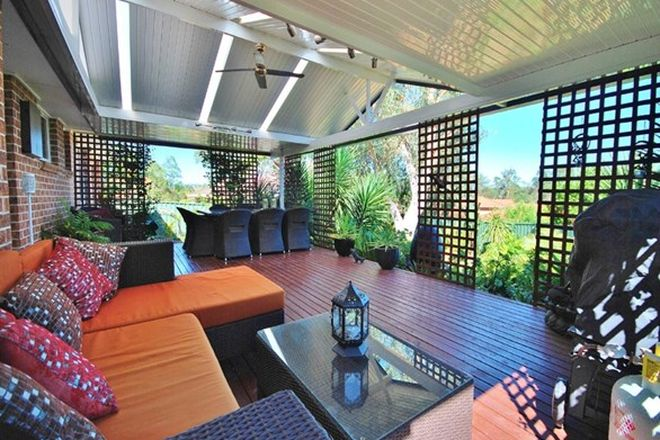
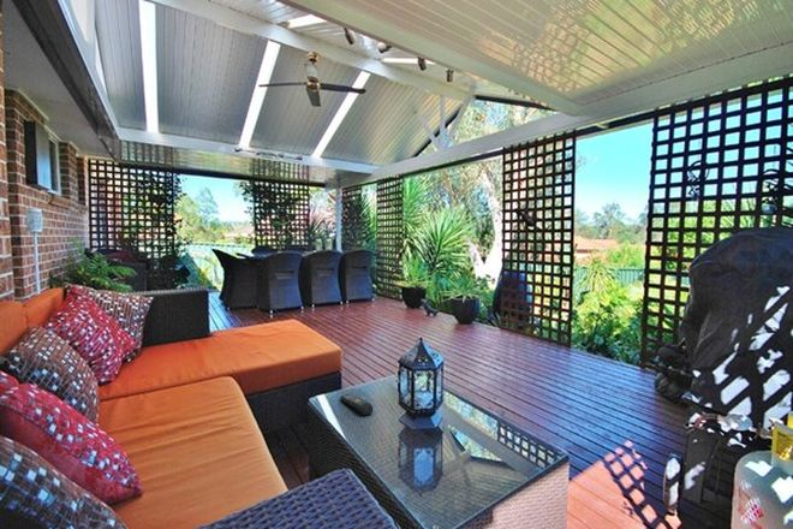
+ remote control (356, 403)
